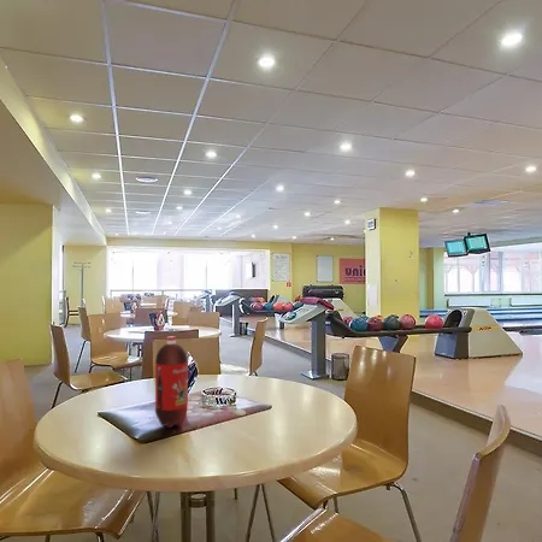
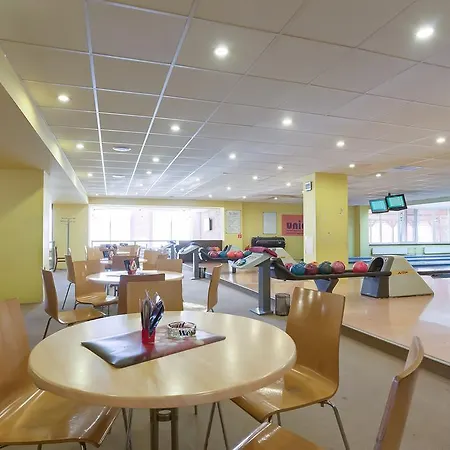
- cola bottle (171, 381)
